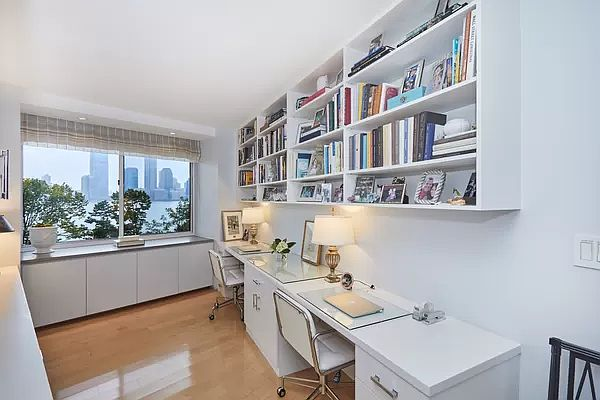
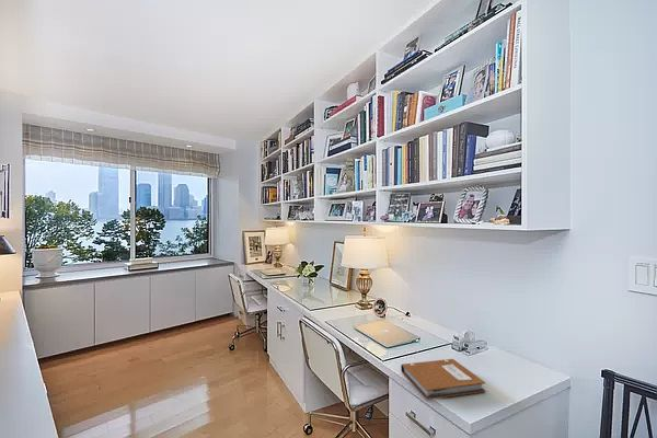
+ notebook (441, 376)
